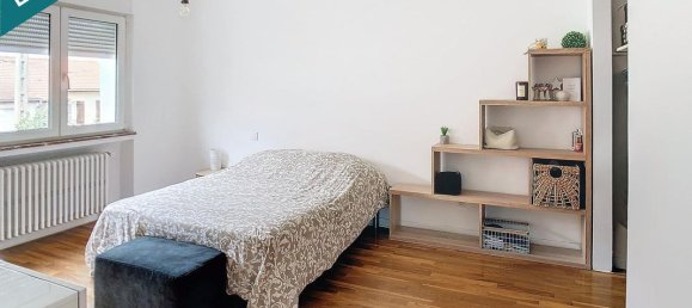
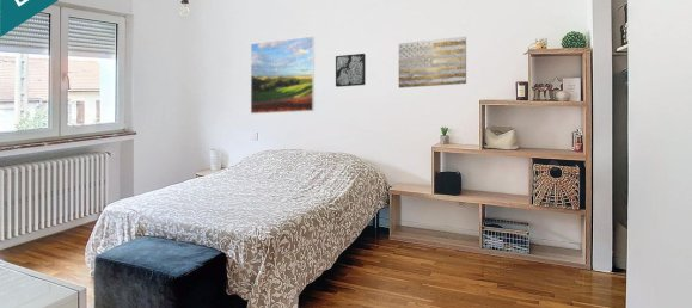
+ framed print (281, 76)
+ wall art (431, 62)
+ wall art (350, 70)
